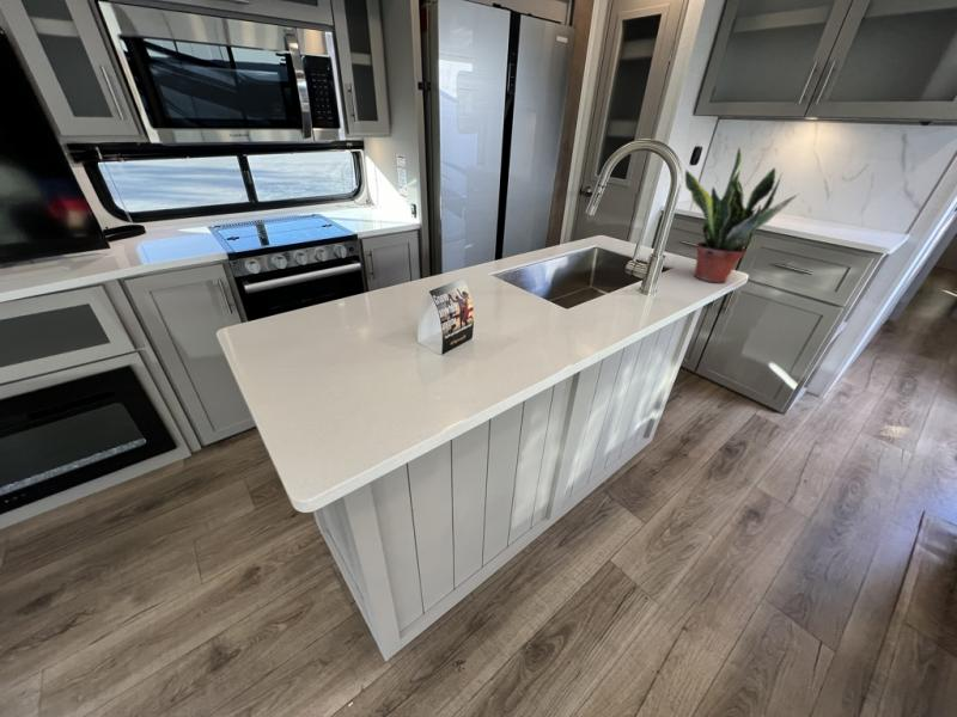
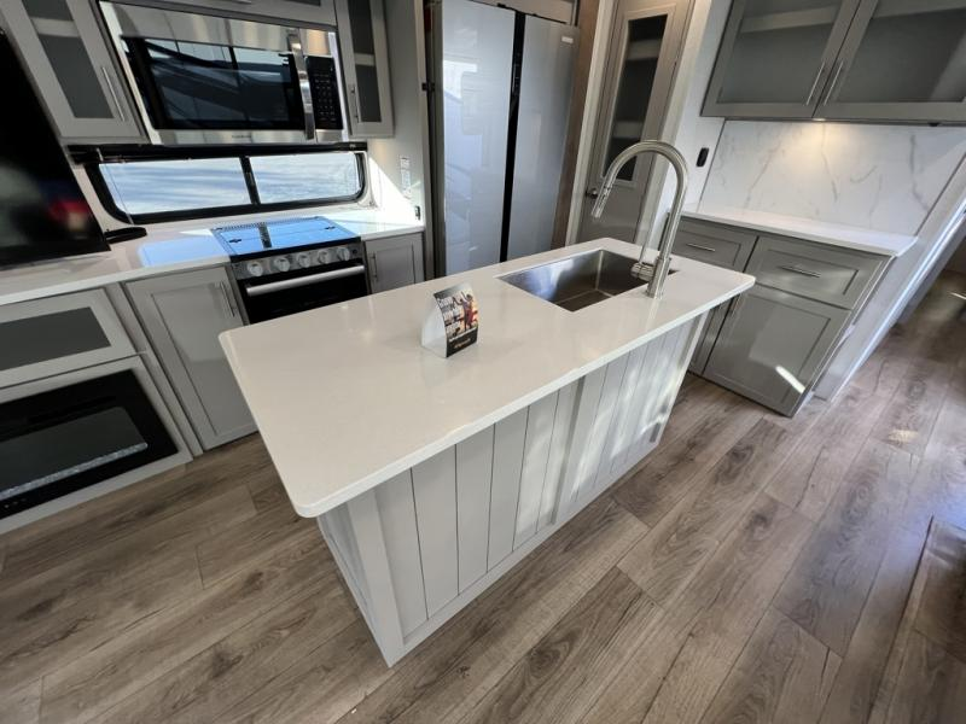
- potted plant (725, 217)
